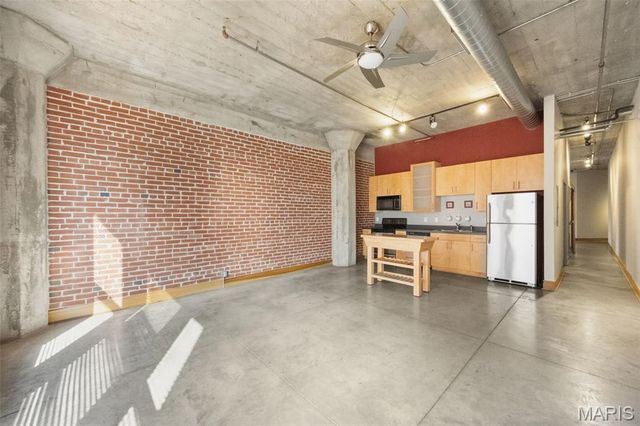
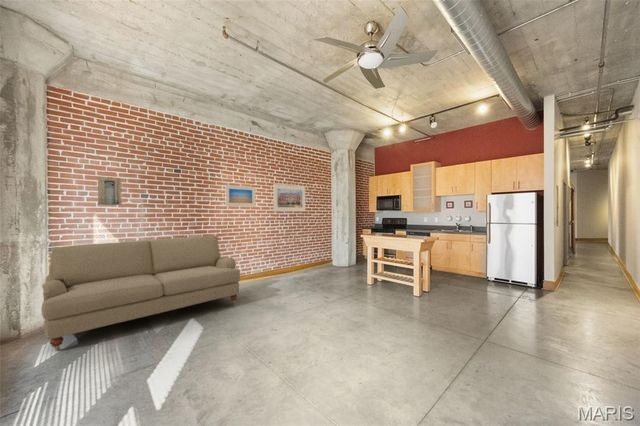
+ sofa (154, 277)
+ wall art (109, 191)
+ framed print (240, 196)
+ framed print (290, 198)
